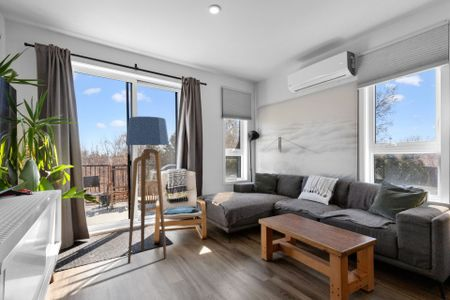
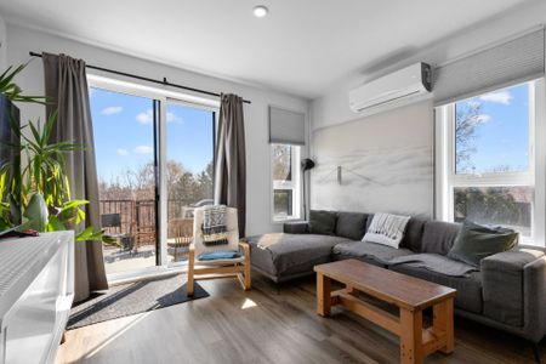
- floor lamp (144, 188)
